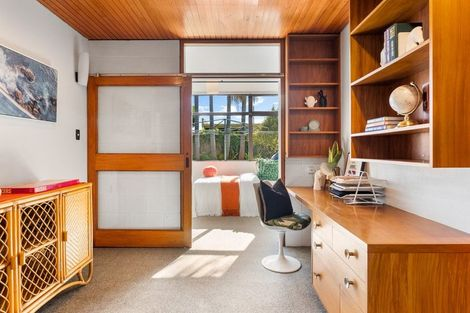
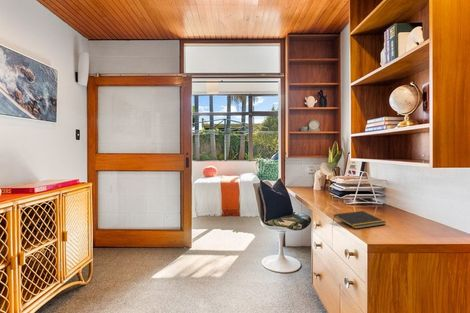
+ notepad (359, 219)
